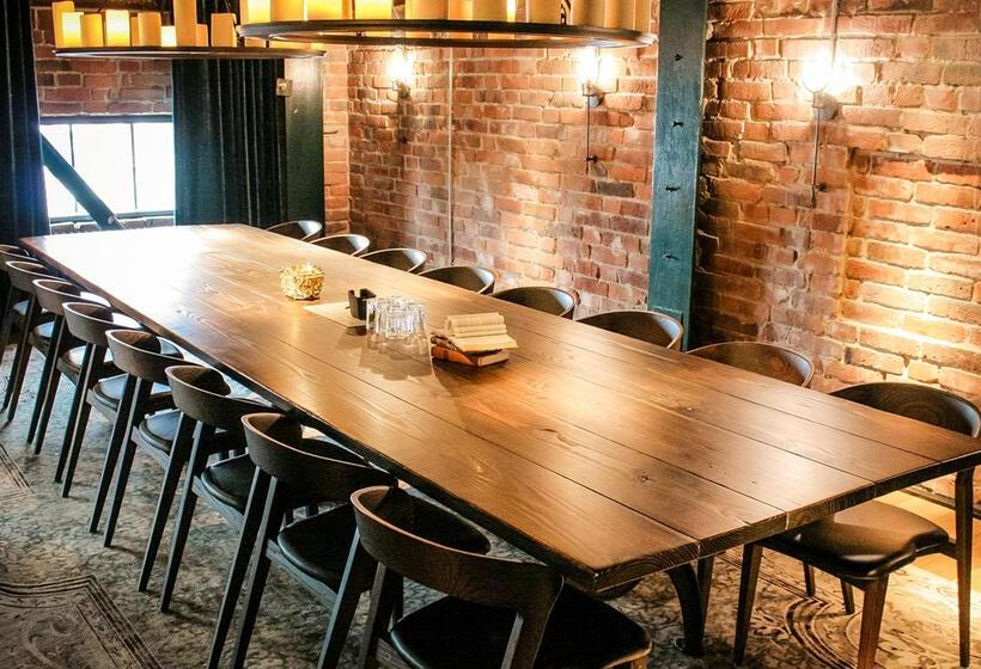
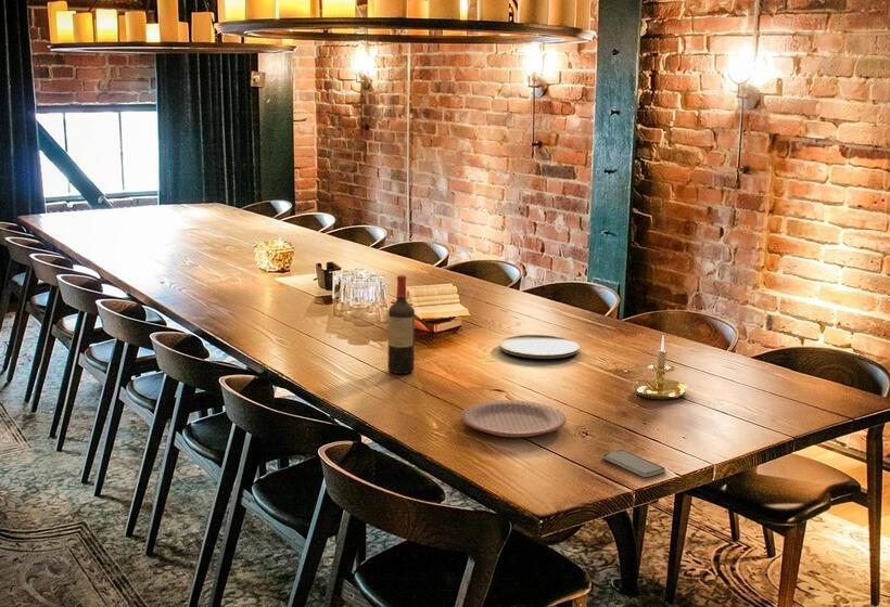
+ plate (512, 419)
+ wine bottle (400, 323)
+ smartphone (633, 463)
+ plate (538, 347)
+ candle holder (658, 364)
